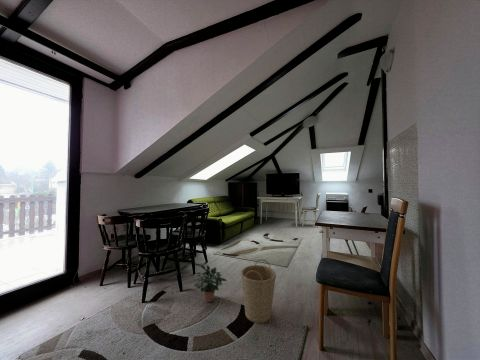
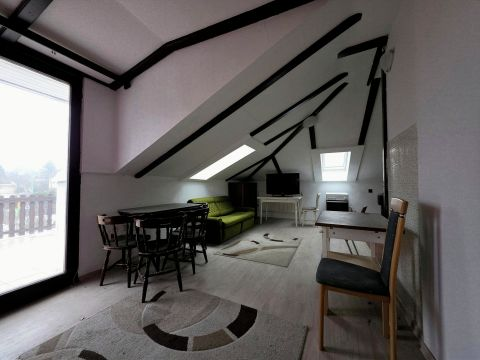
- basket (258, 289)
- potted plant (211, 283)
